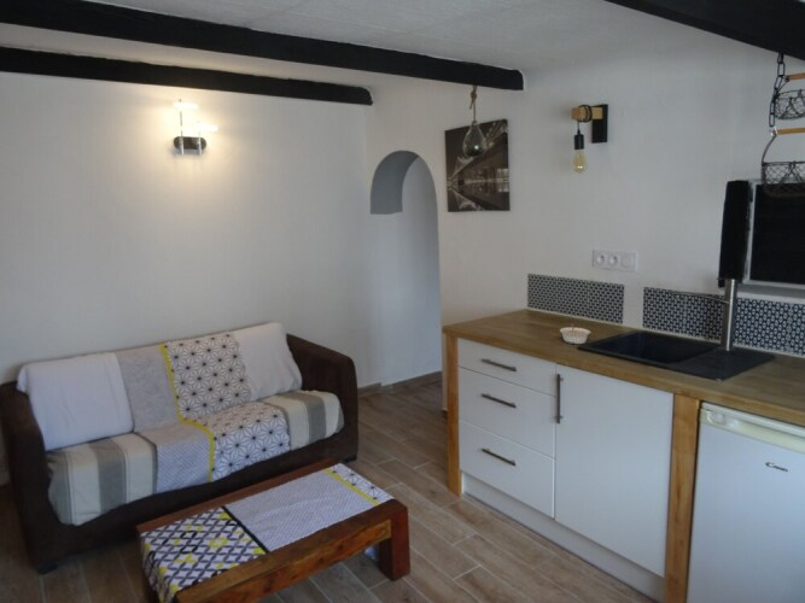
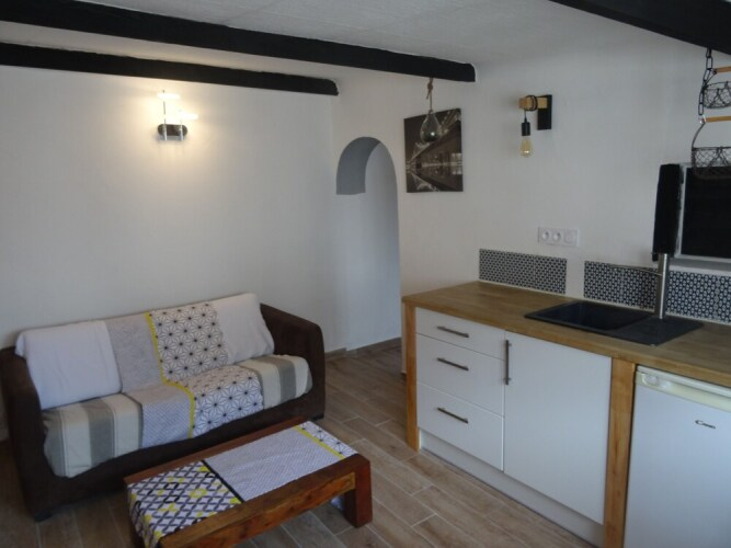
- legume (573, 334)
